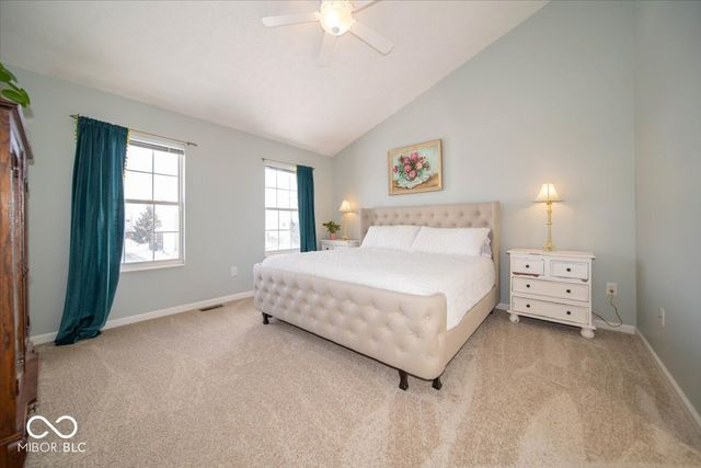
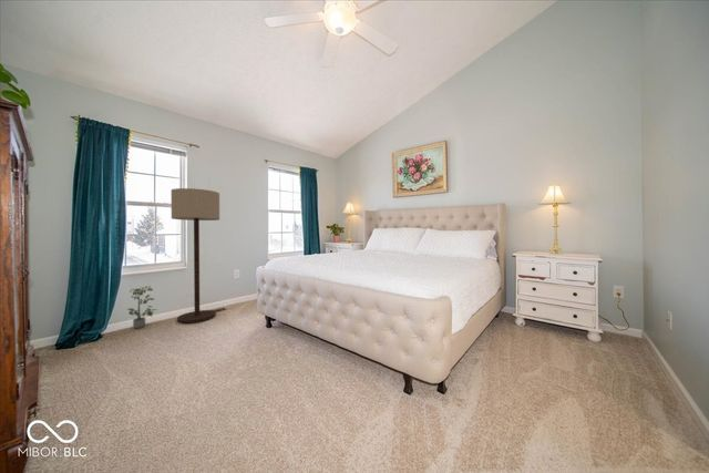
+ potted plant (144, 302)
+ floor lamp (196, 255)
